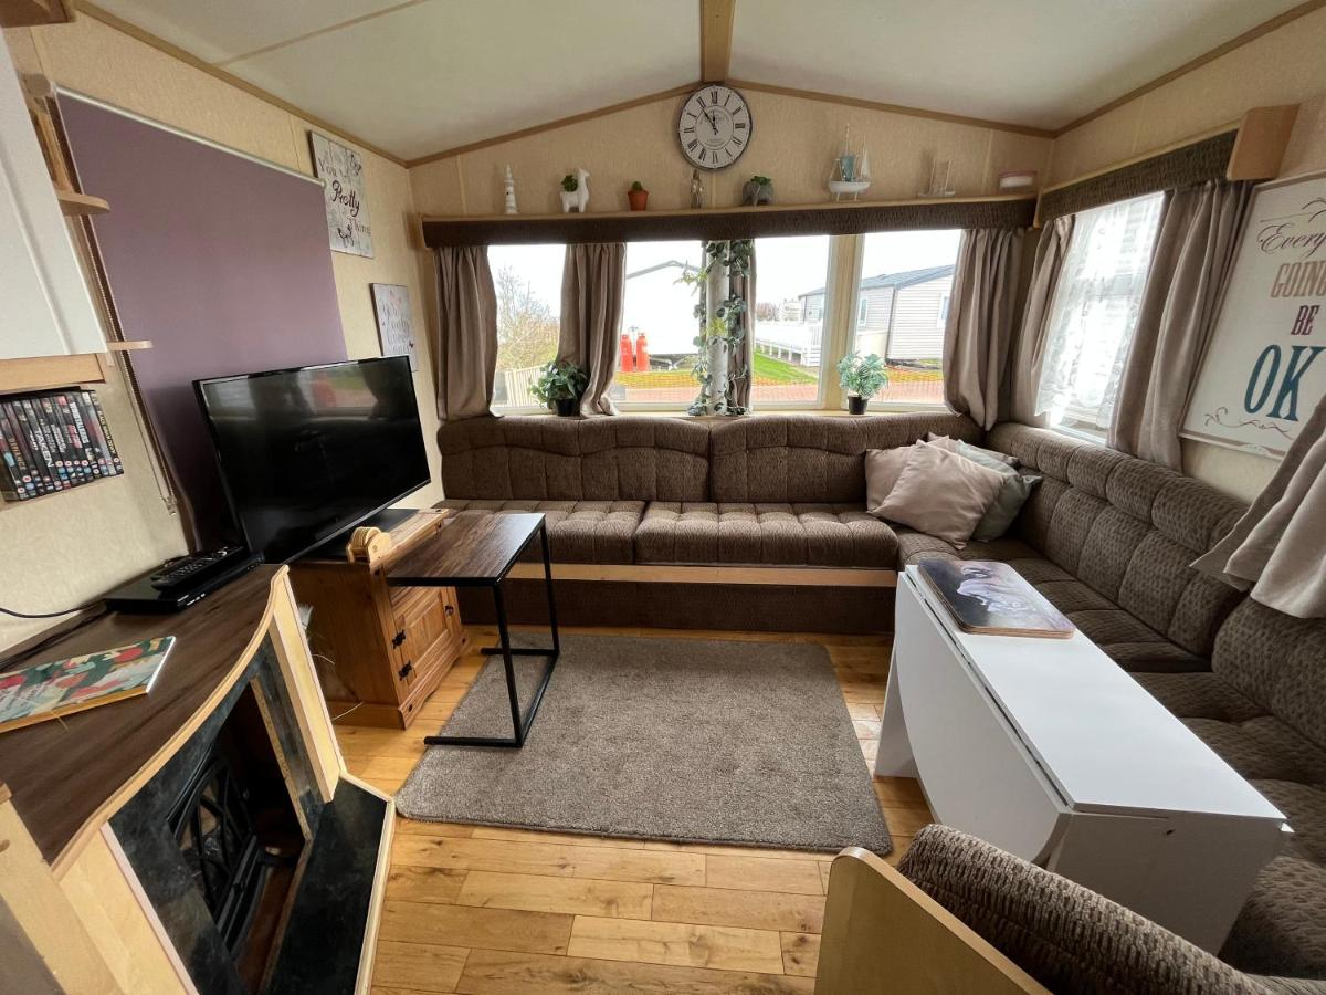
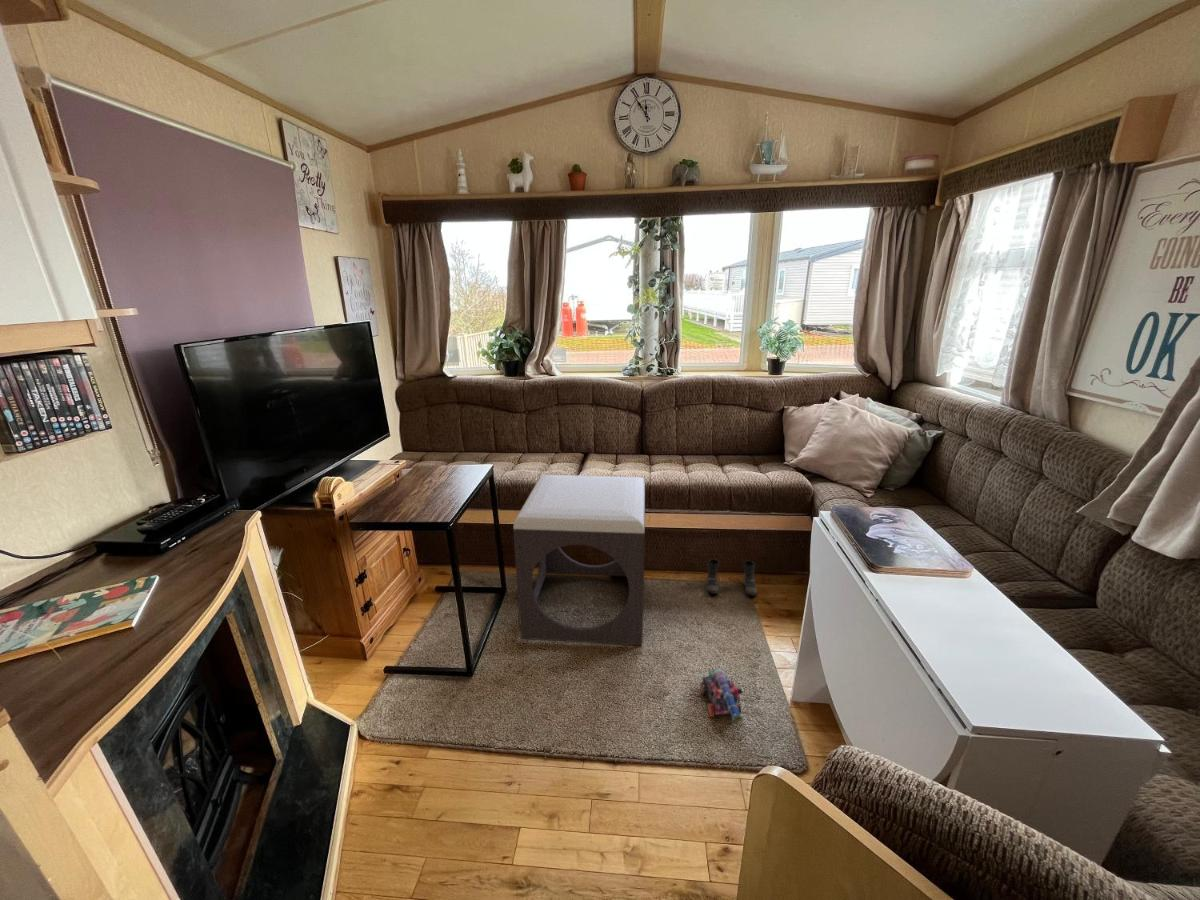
+ boots (743, 578)
+ toy cannon (723, 696)
+ footstool (586, 545)
